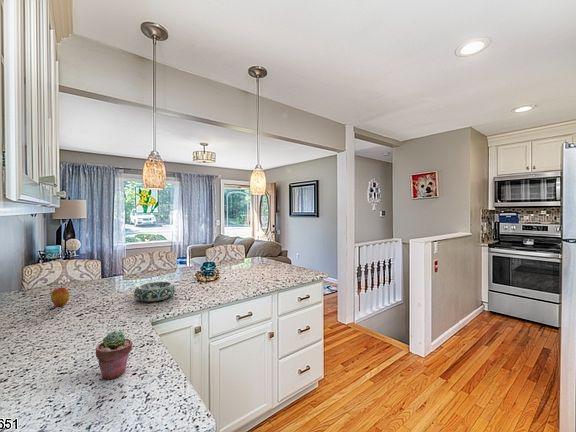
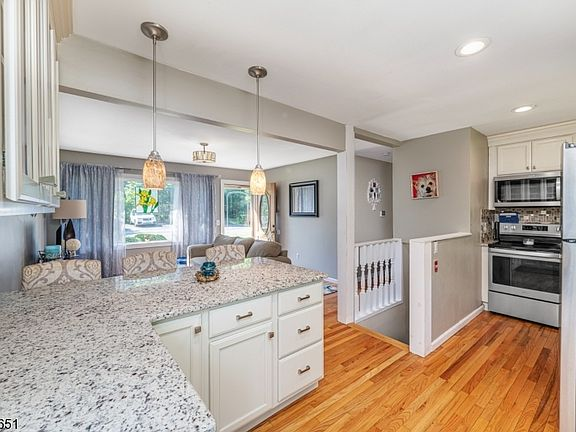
- decorative bowl (155, 291)
- apple (60, 295)
- potted succulent (114, 352)
